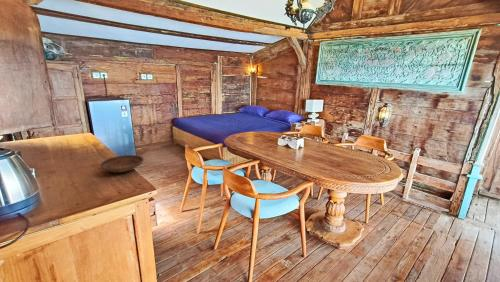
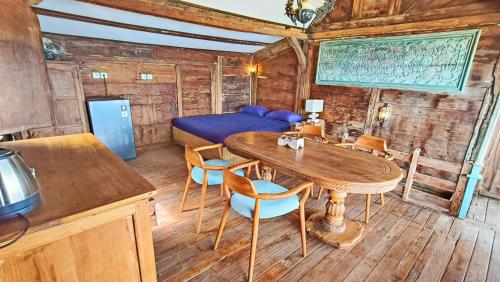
- bowl (123, 164)
